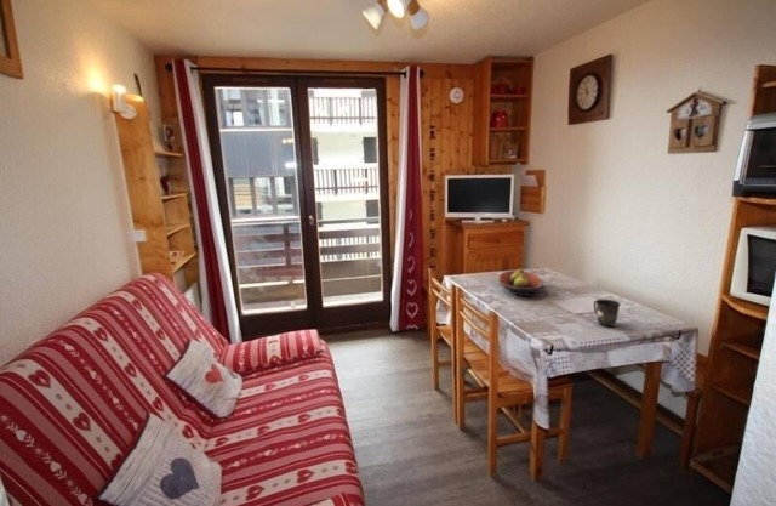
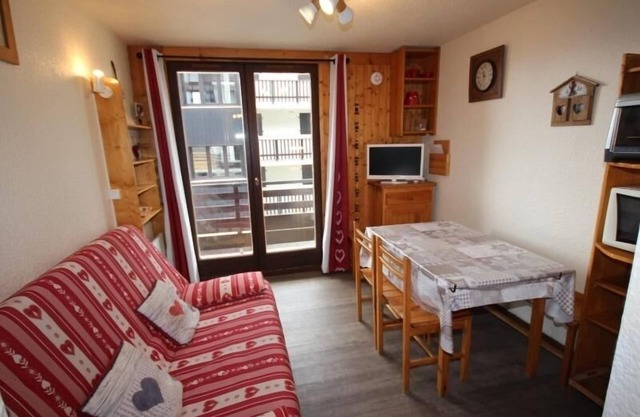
- fruit bowl (519, 279)
- mug (604, 312)
